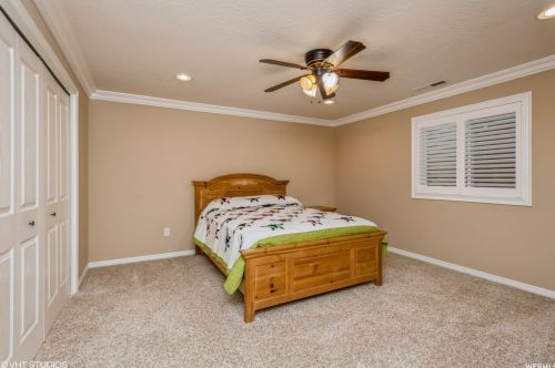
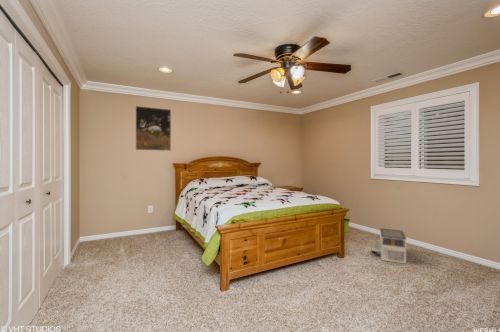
+ architectural model (391, 244)
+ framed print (153, 129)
